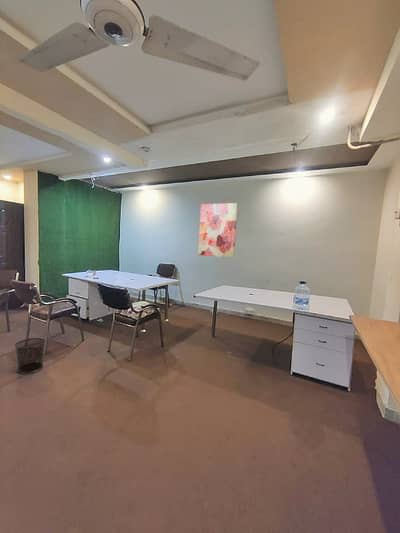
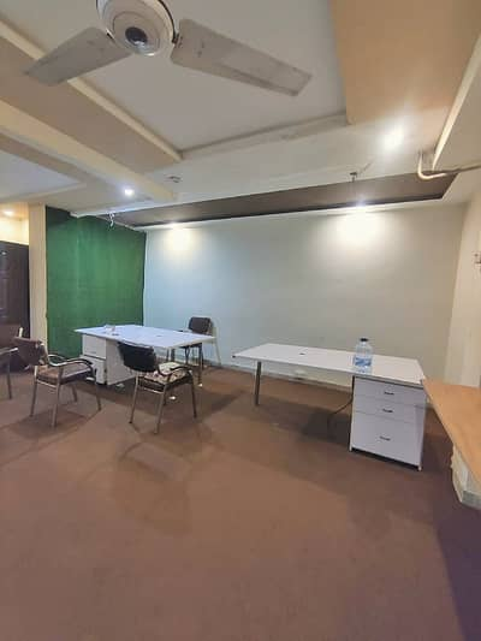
- wall art (217, 230)
- waste bin (30, 355)
